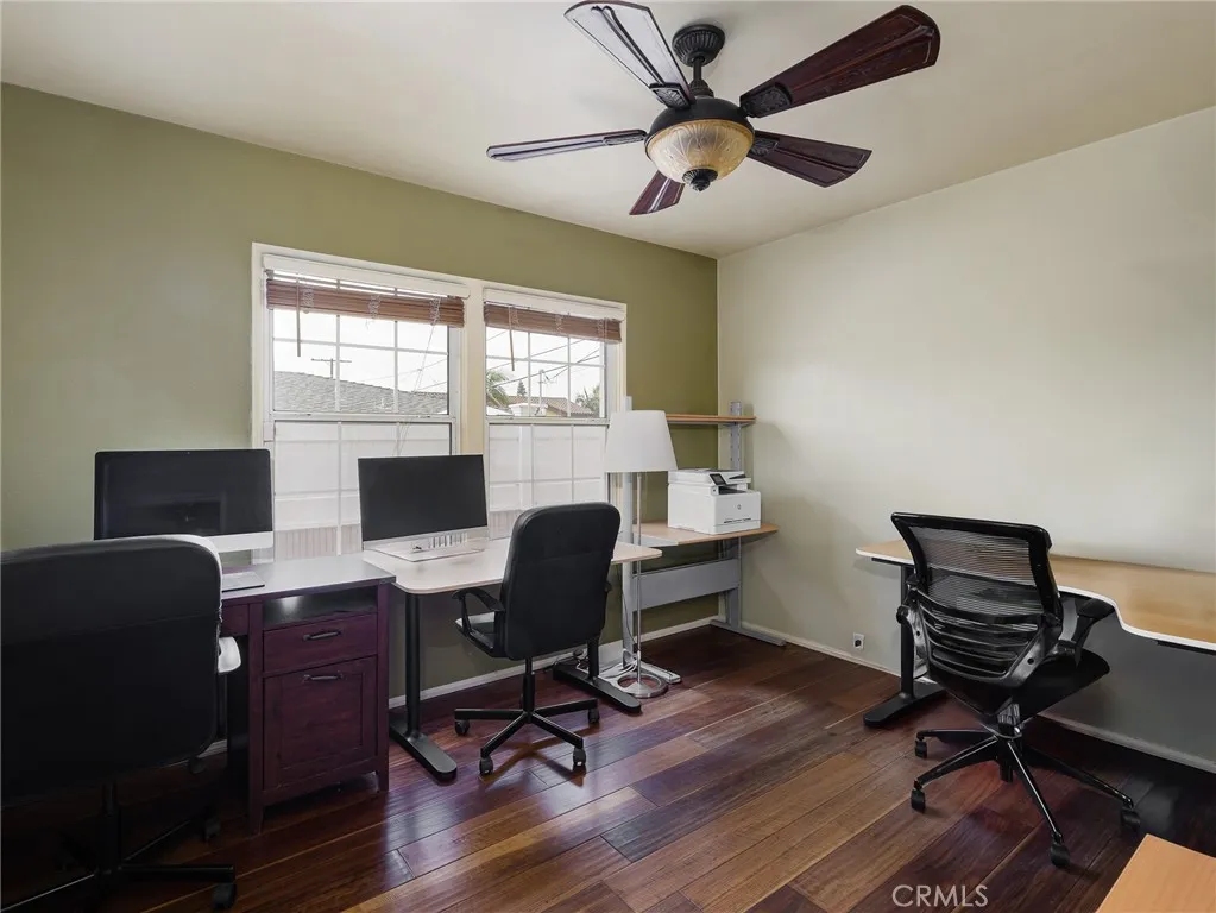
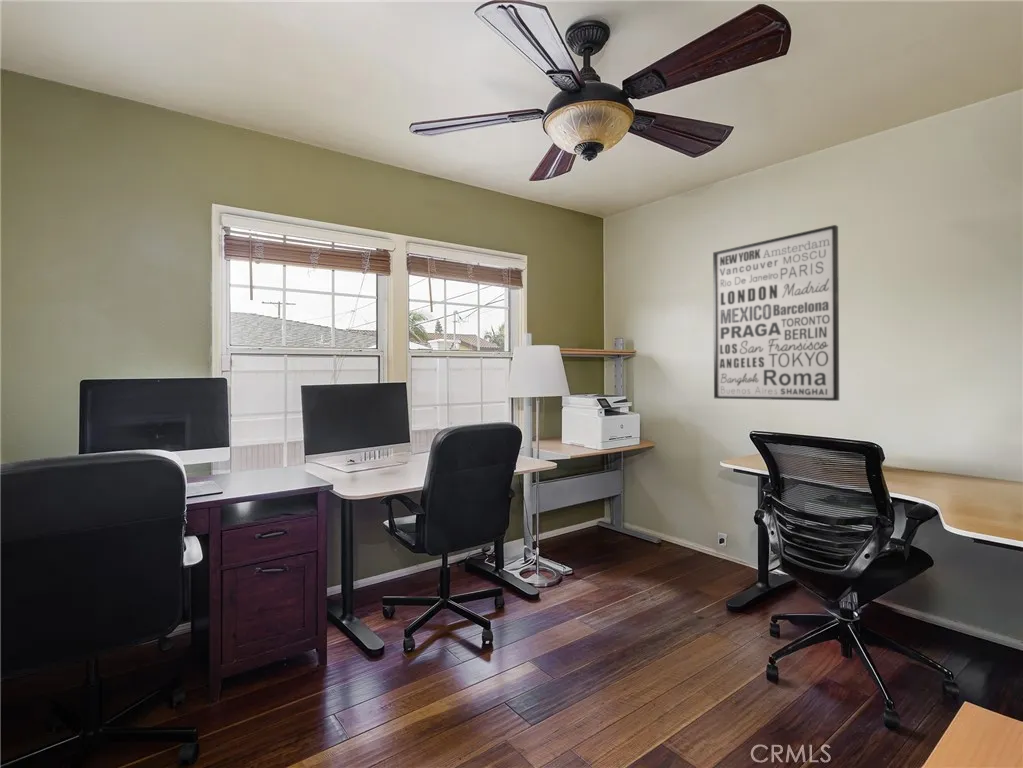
+ wall art (770, 319)
